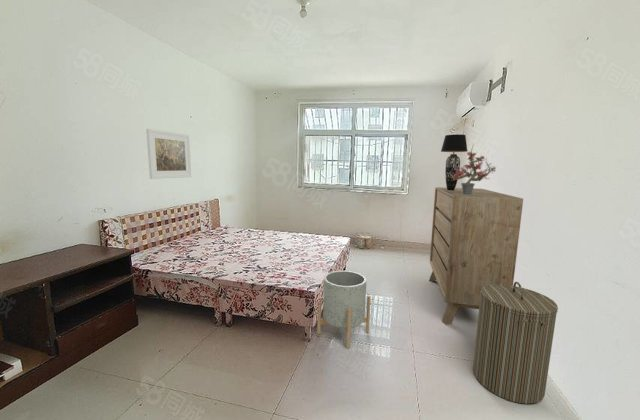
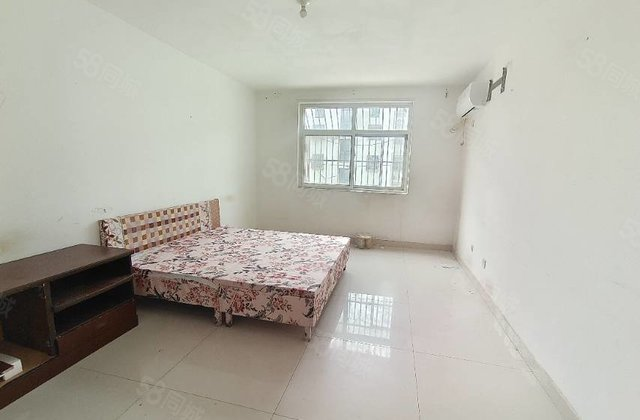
- planter (344, 305)
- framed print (171, 155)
- potted plant (470, 168)
- table lamp (452, 163)
- dresser (465, 248)
- laundry hamper (512, 333)
